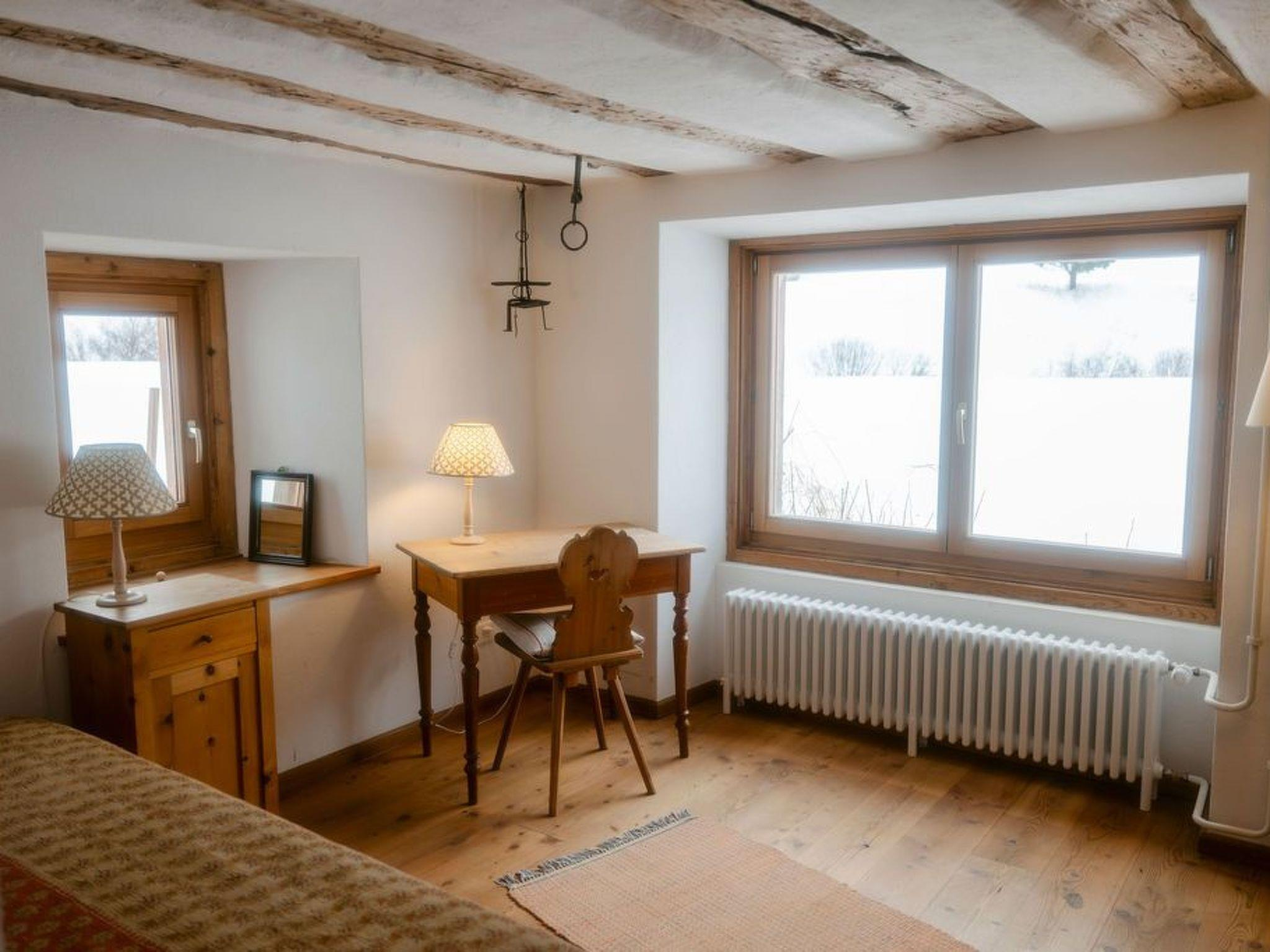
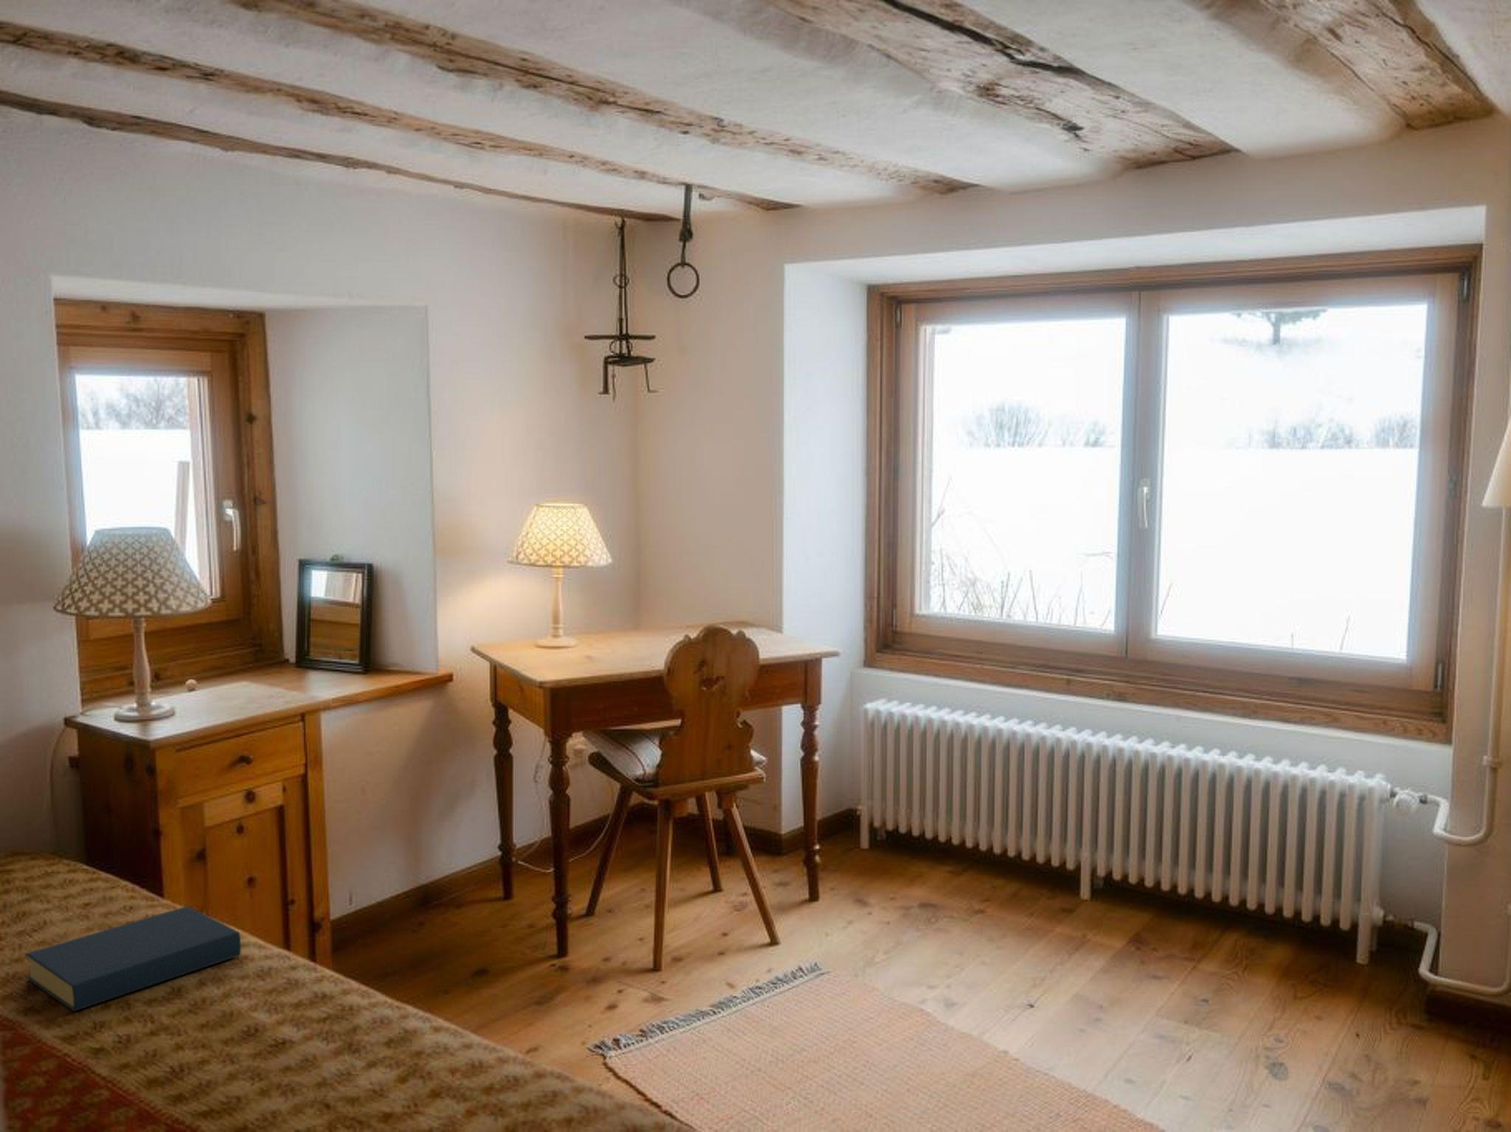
+ hardback book (134, 955)
